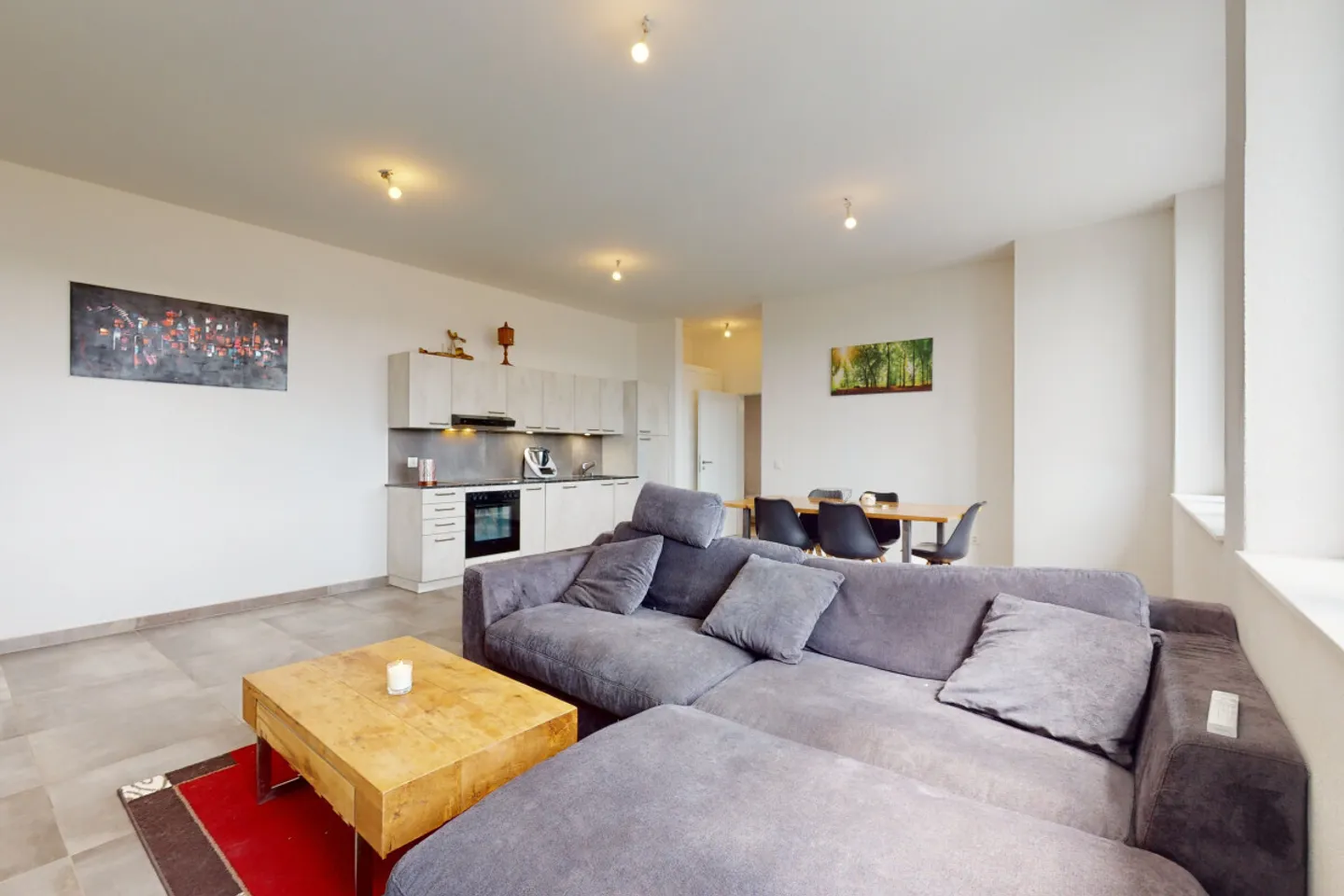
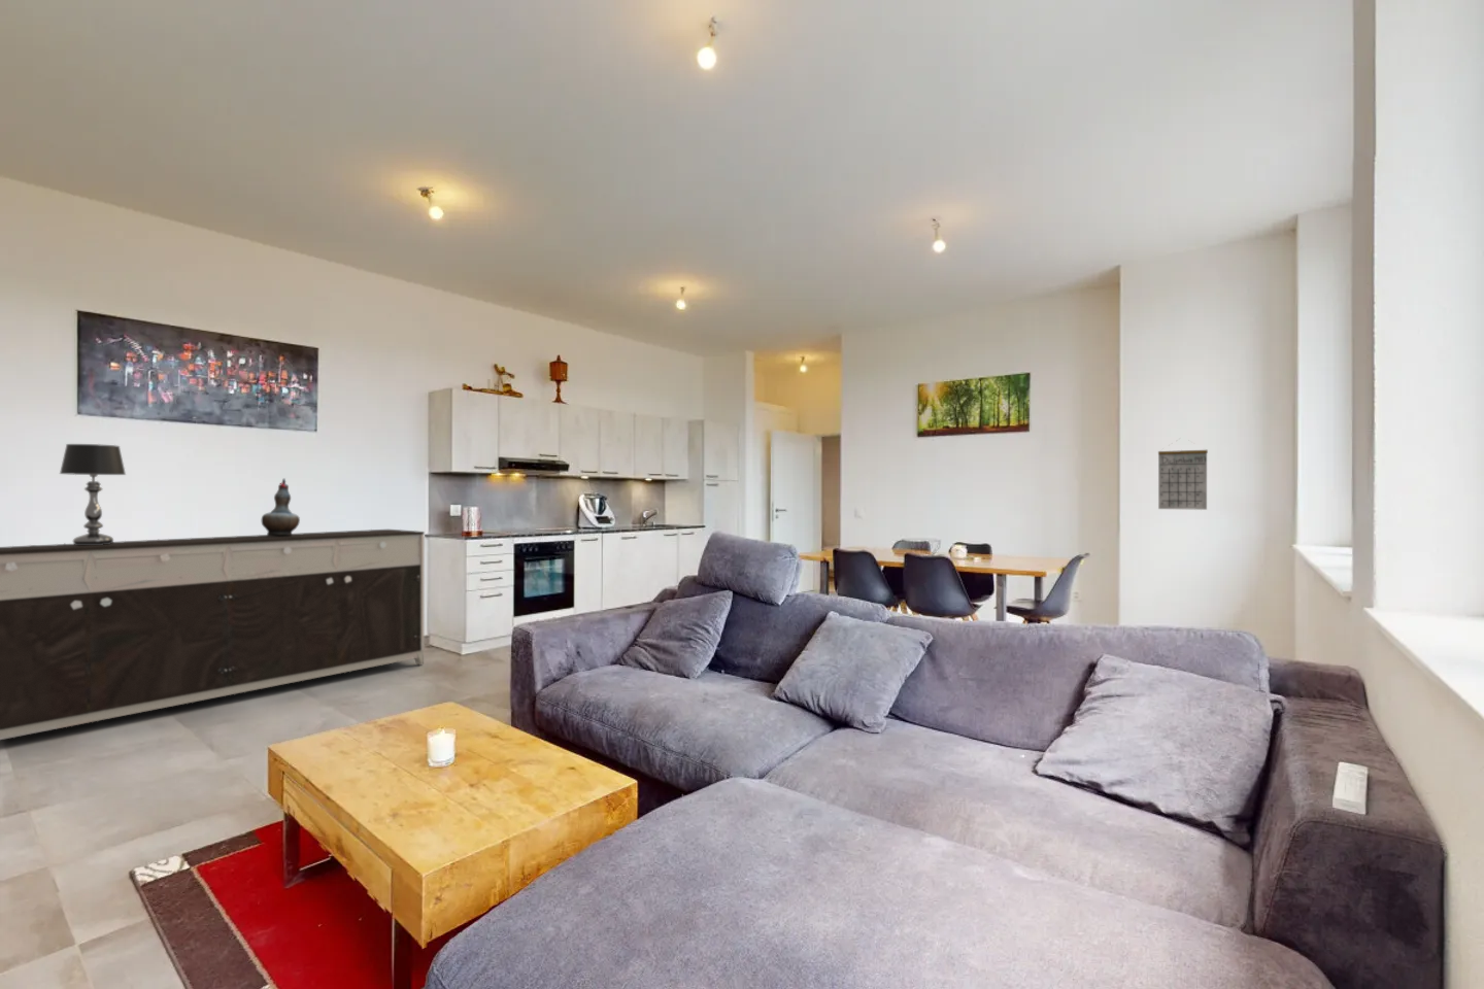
+ sideboard (213, 617)
+ table lamp (93, 493)
+ calendar (1183, 472)
+ decorative vase (280, 507)
